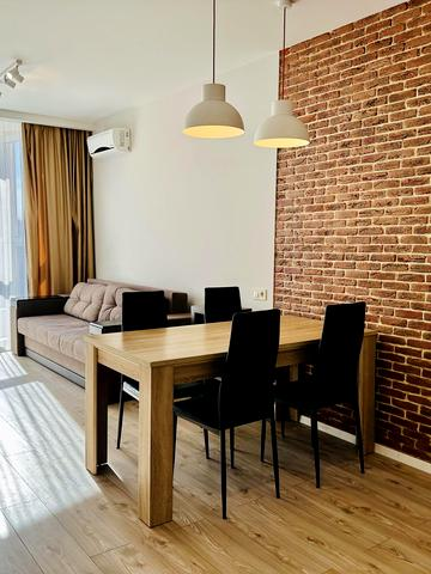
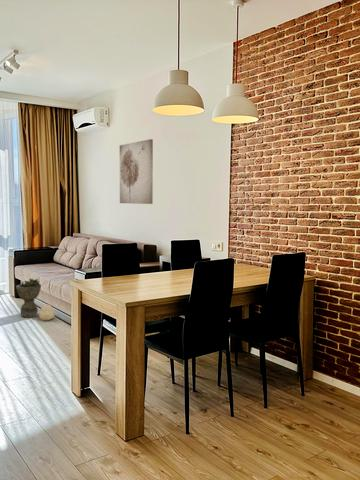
+ wall art (135, 173)
+ plush toy (47, 310)
+ planter (29, 296)
